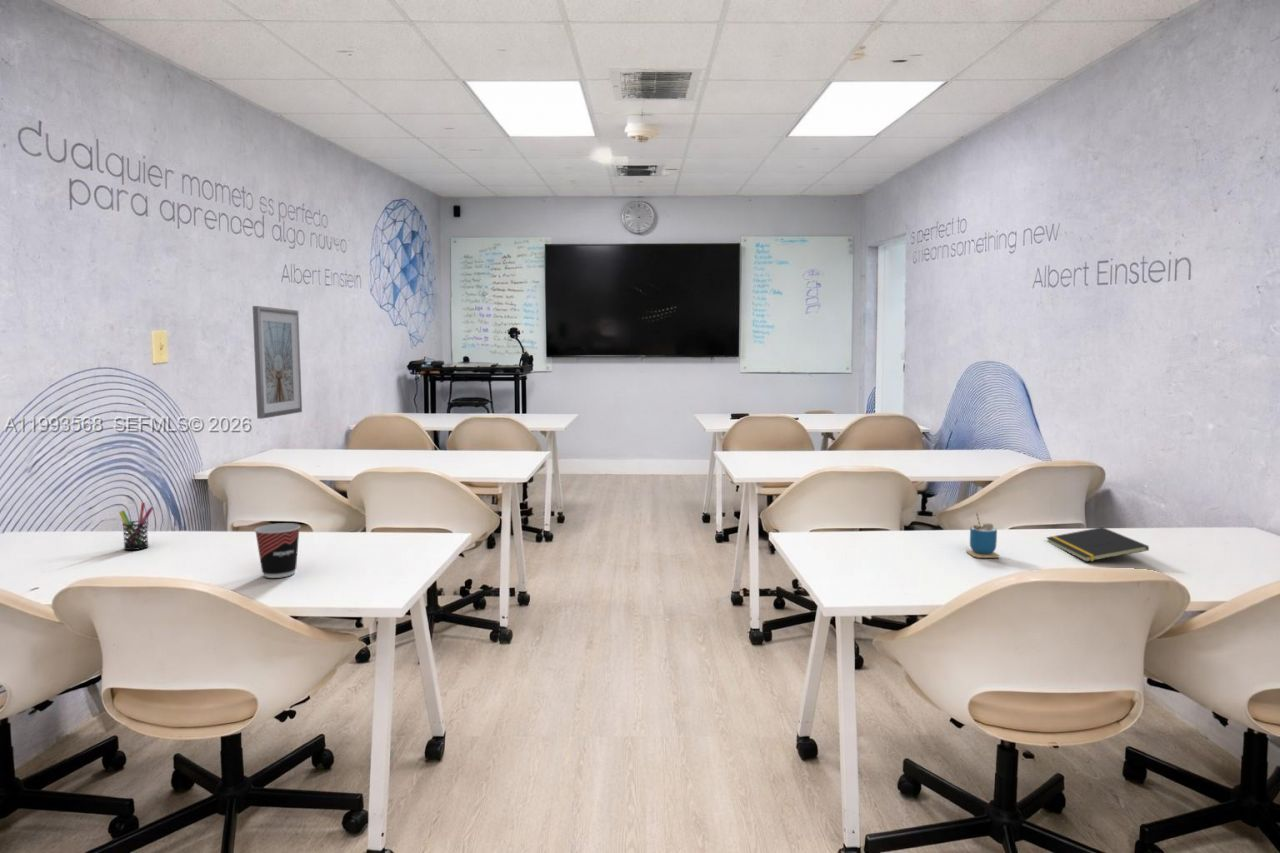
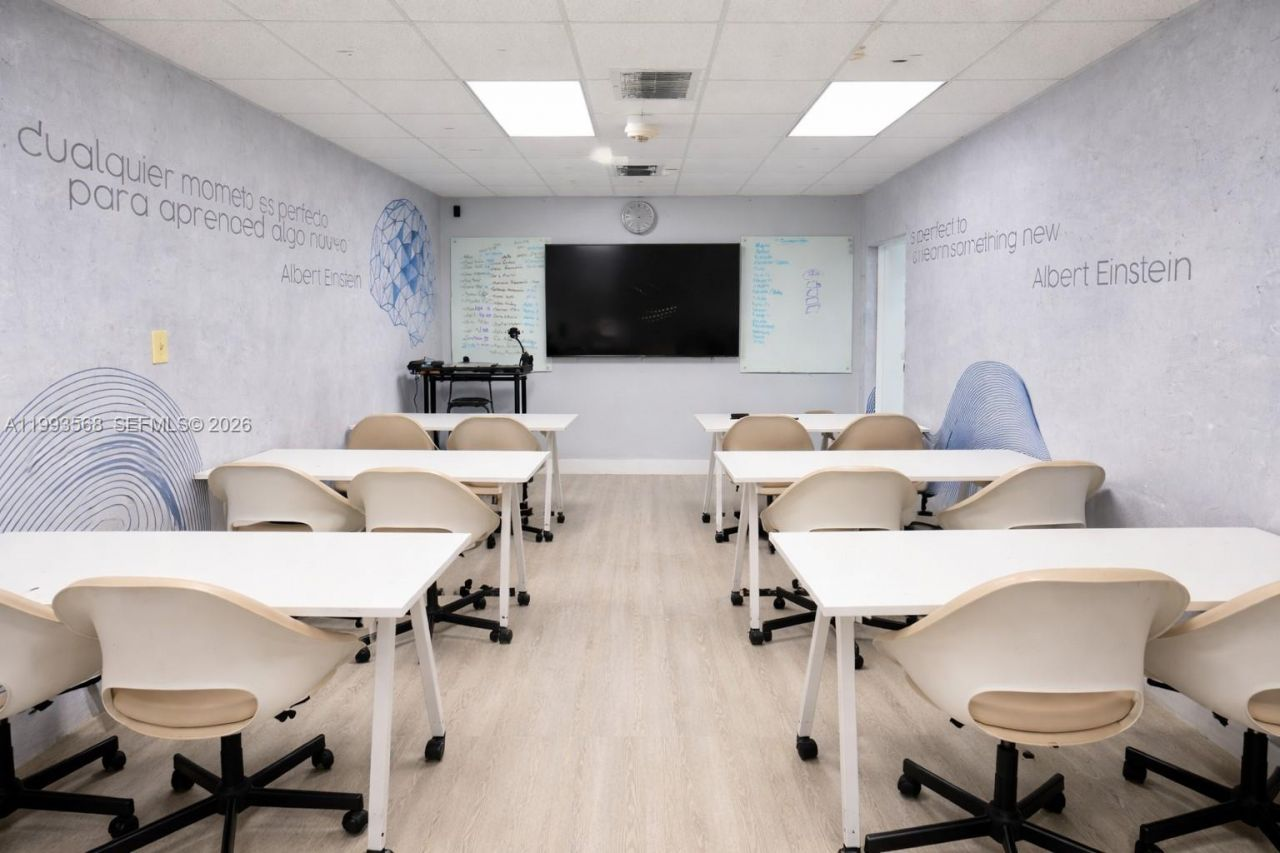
- pen holder (134, 525)
- notepad (1094, 543)
- cup (278, 550)
- cup (983, 532)
- picture frame (278, 362)
